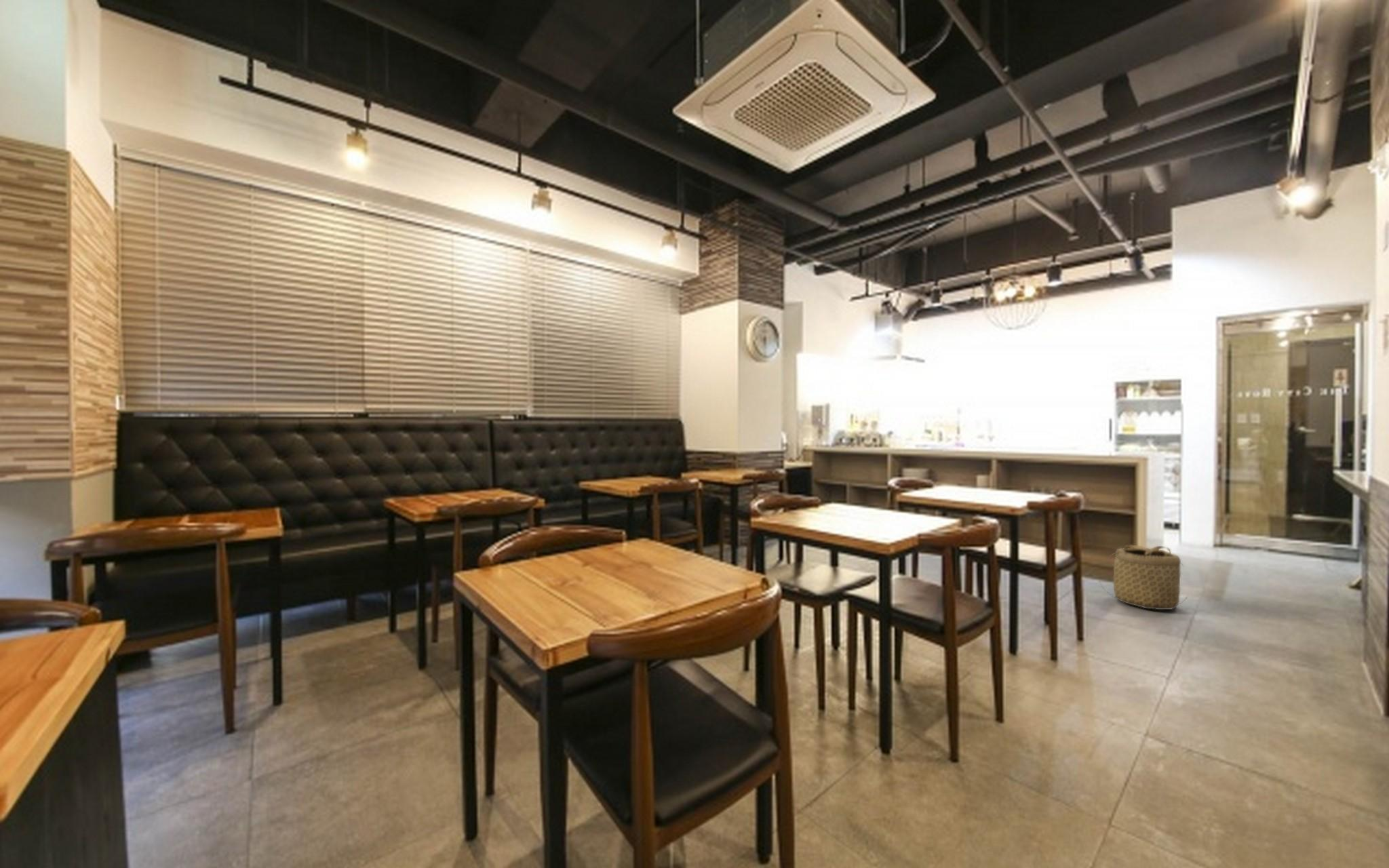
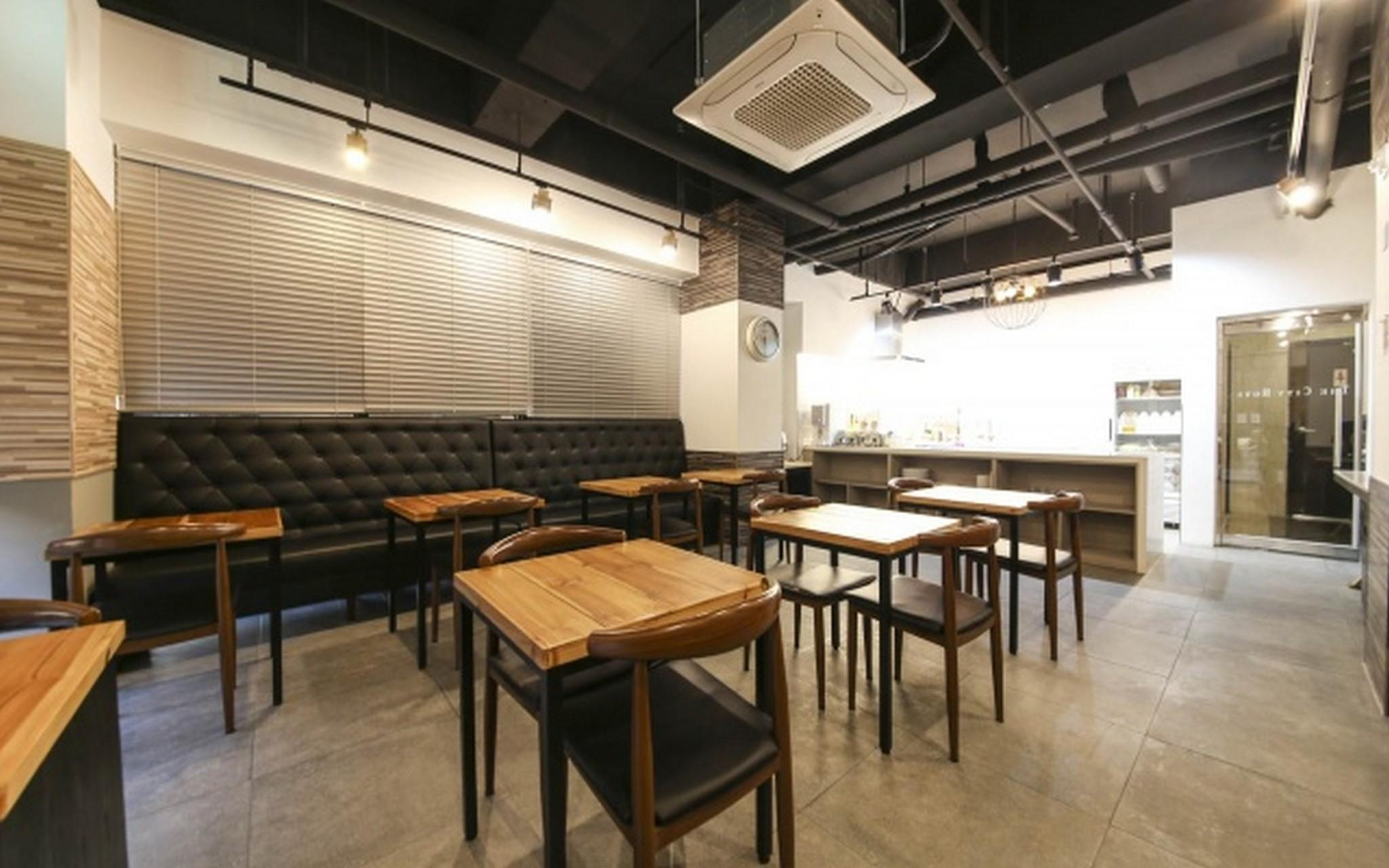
- basket (1142, 574)
